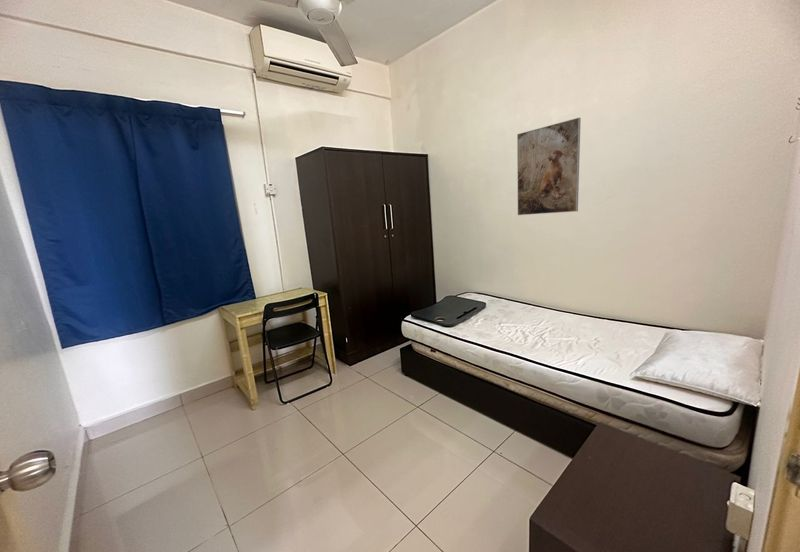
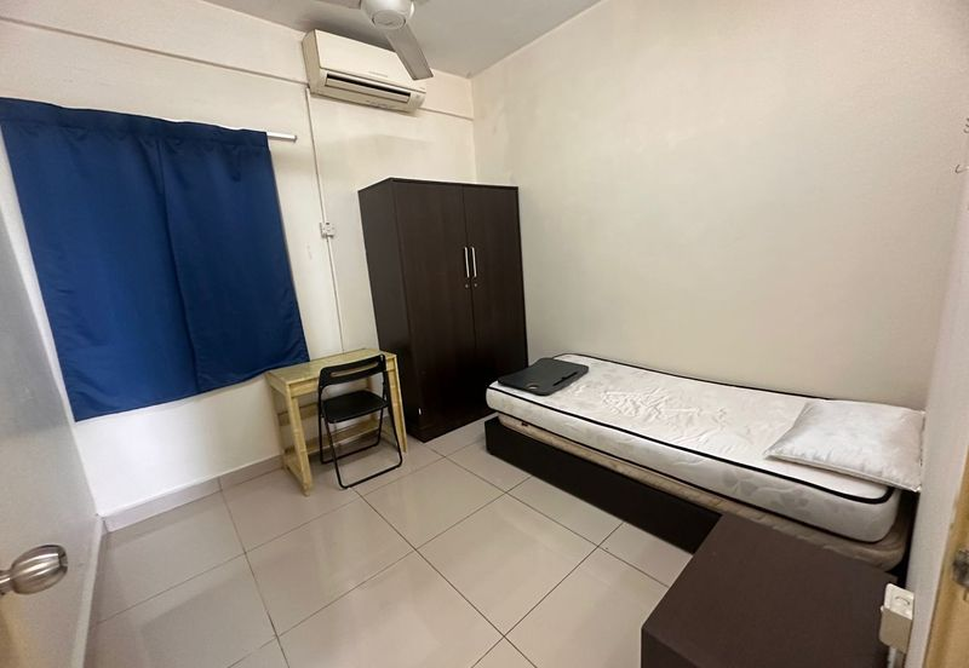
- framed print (546, 171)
